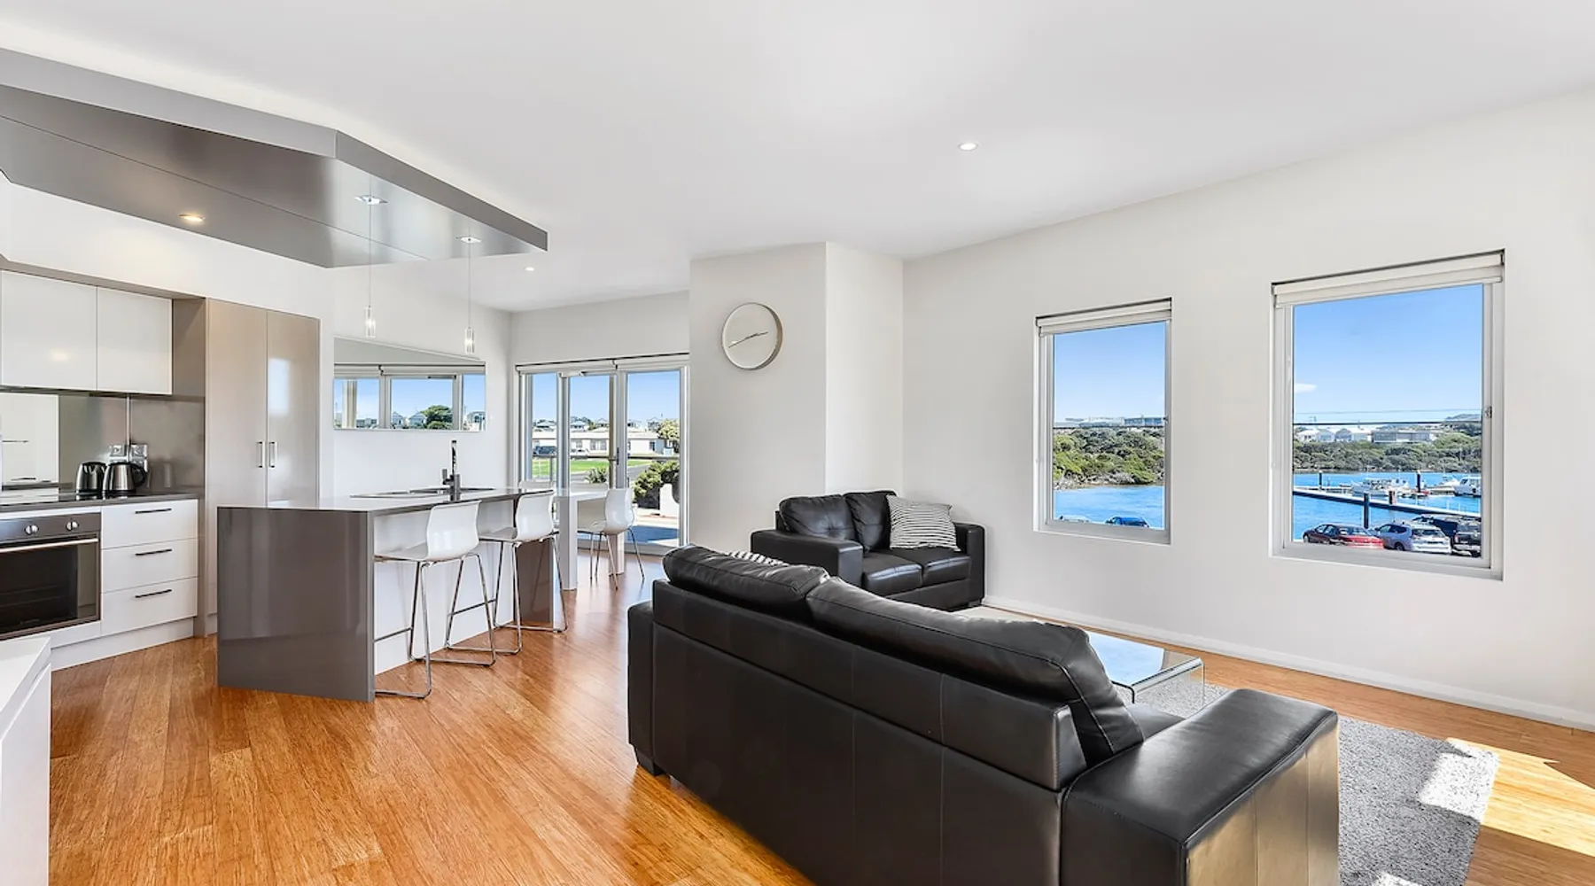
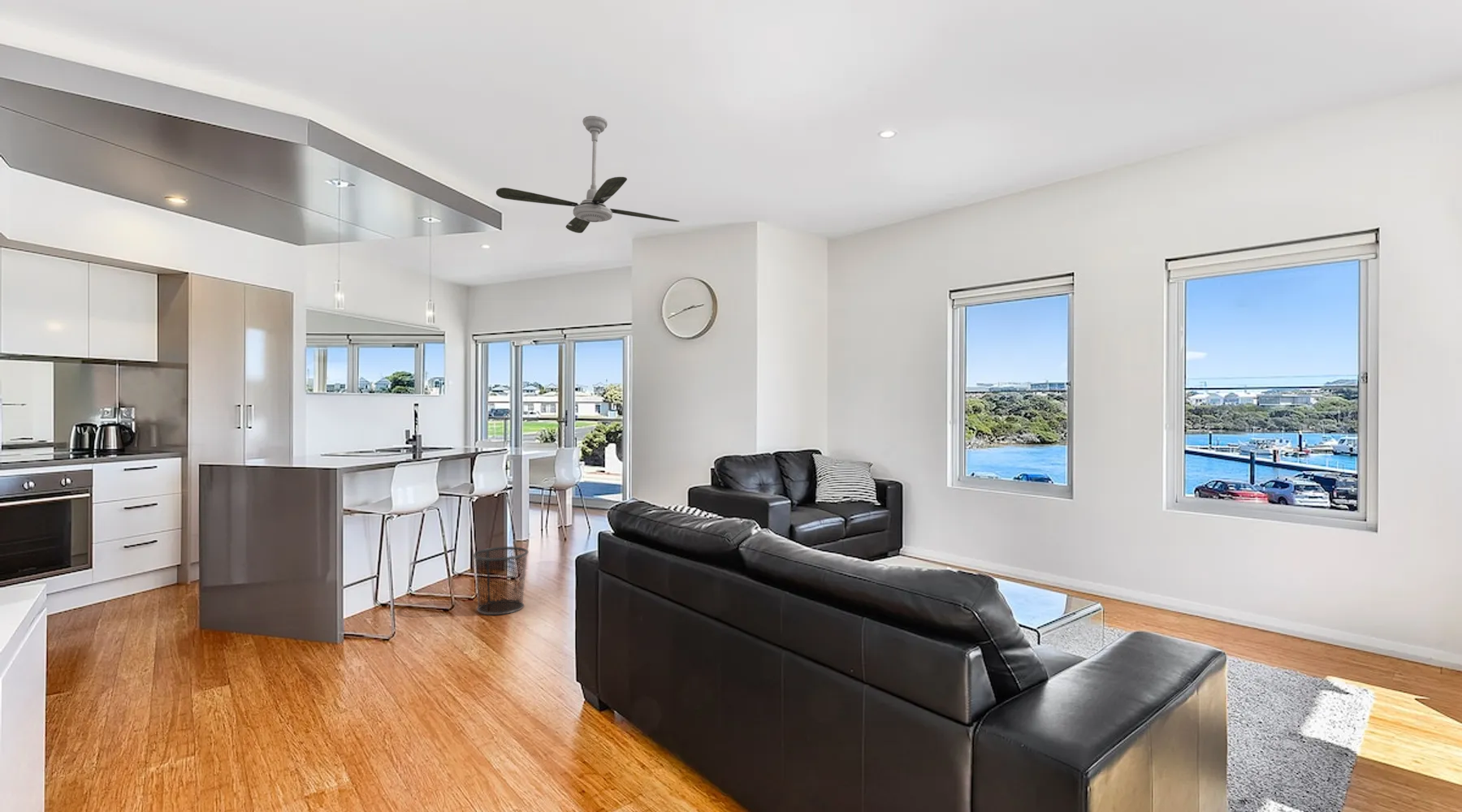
+ ceiling fan (593, 168)
+ waste bin (500, 580)
